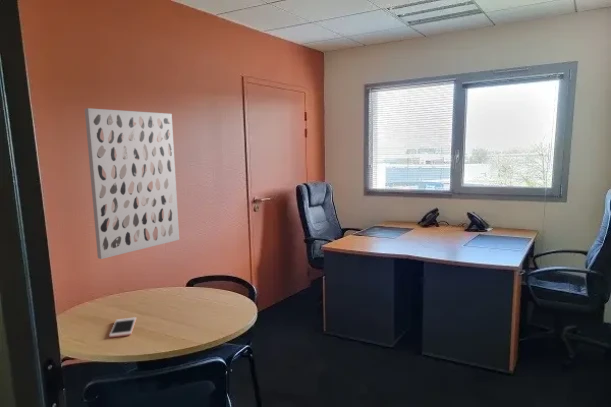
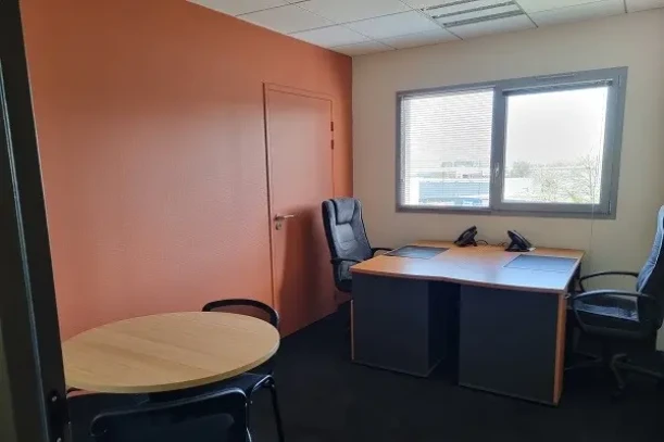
- cell phone (123, 327)
- wall art (137, 181)
